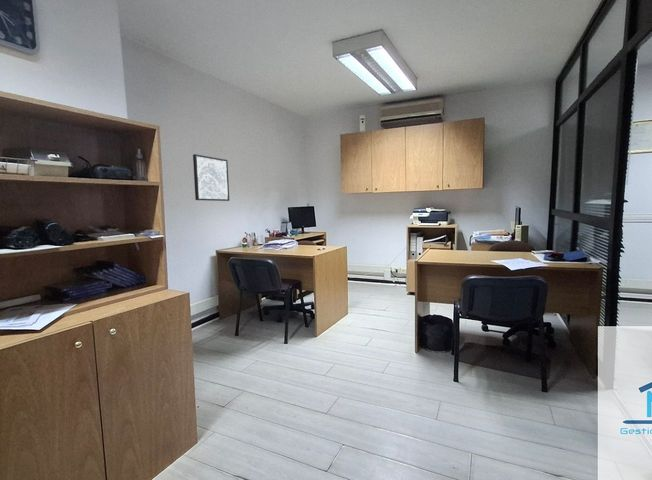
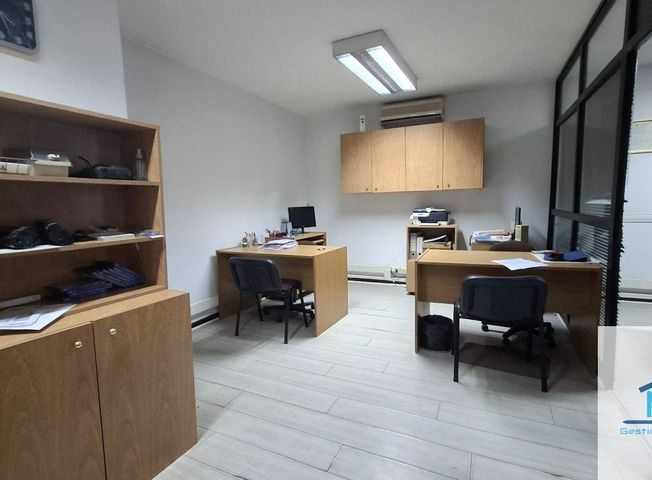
- wall art (212, 179)
